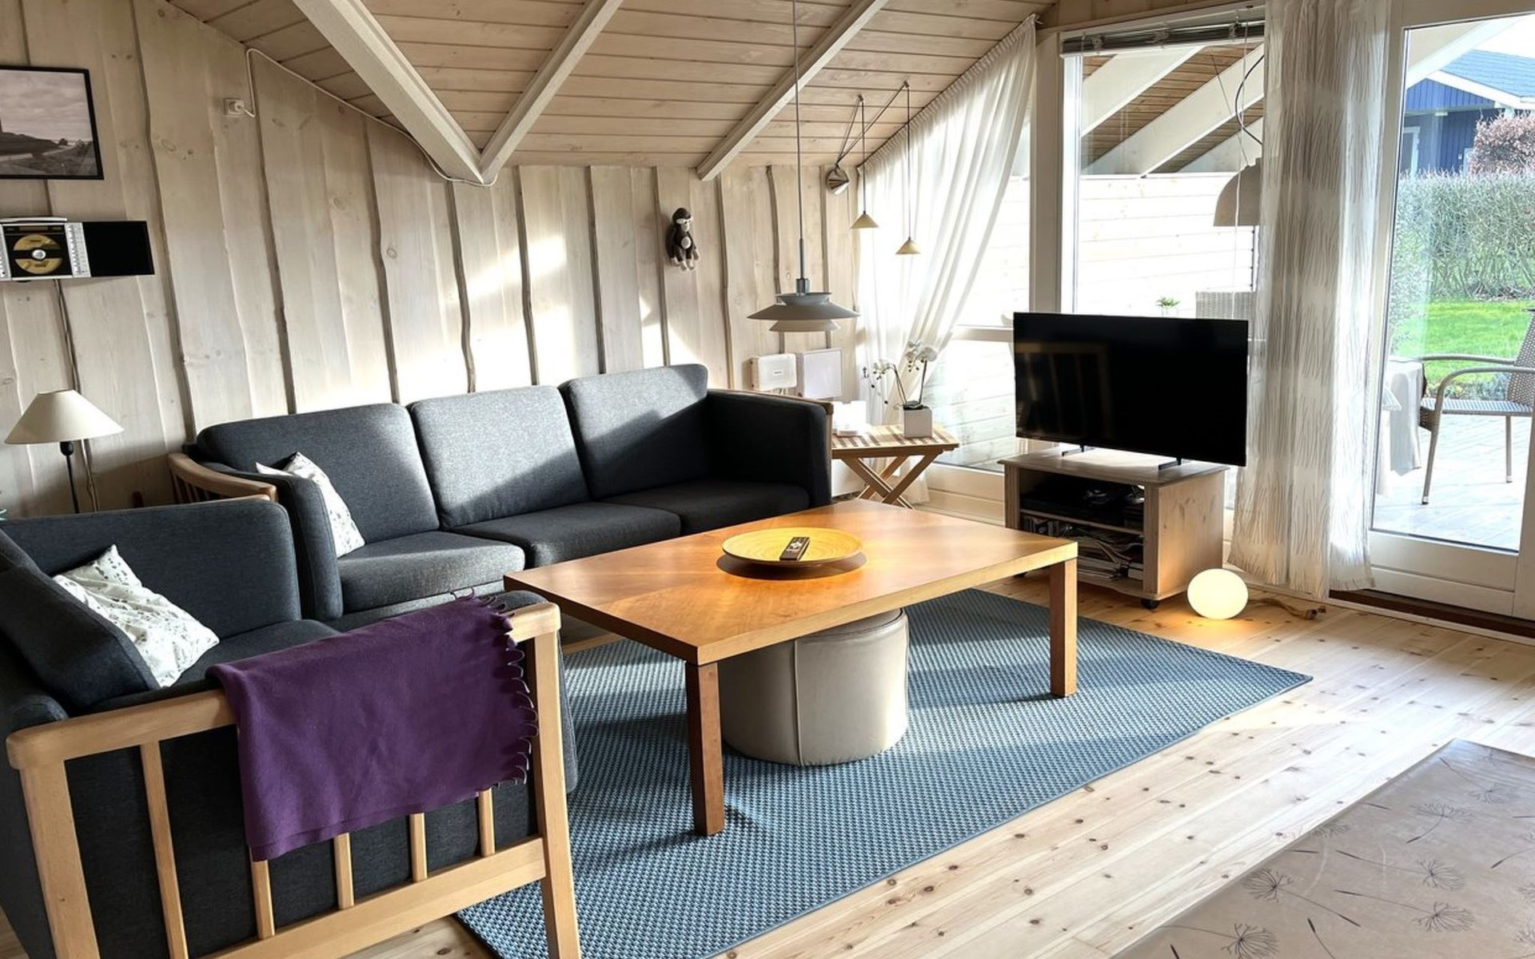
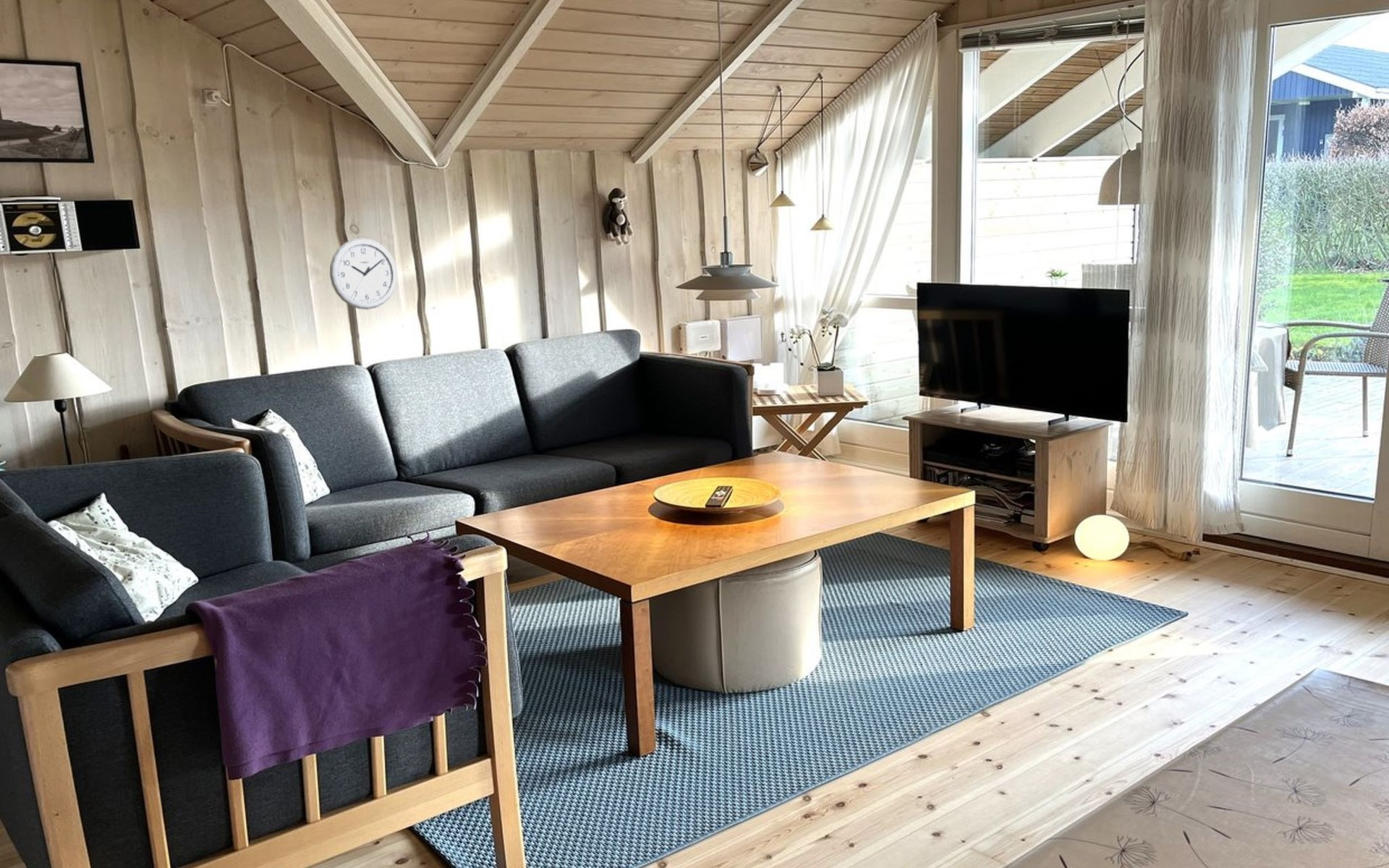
+ wall clock (365, 273)
